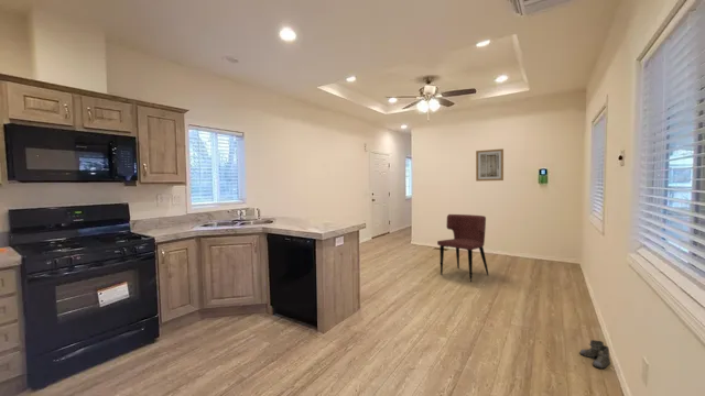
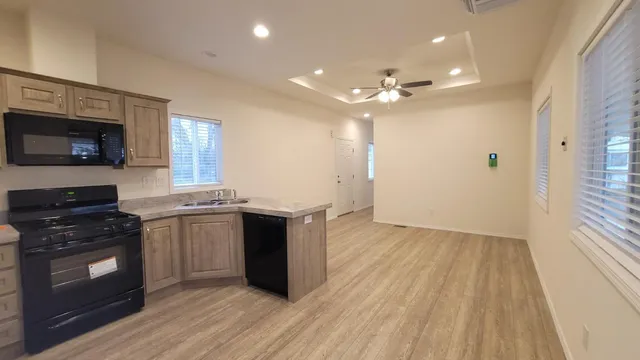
- wall art (489, 165)
- boots (596, 351)
- dining chair (463, 245)
